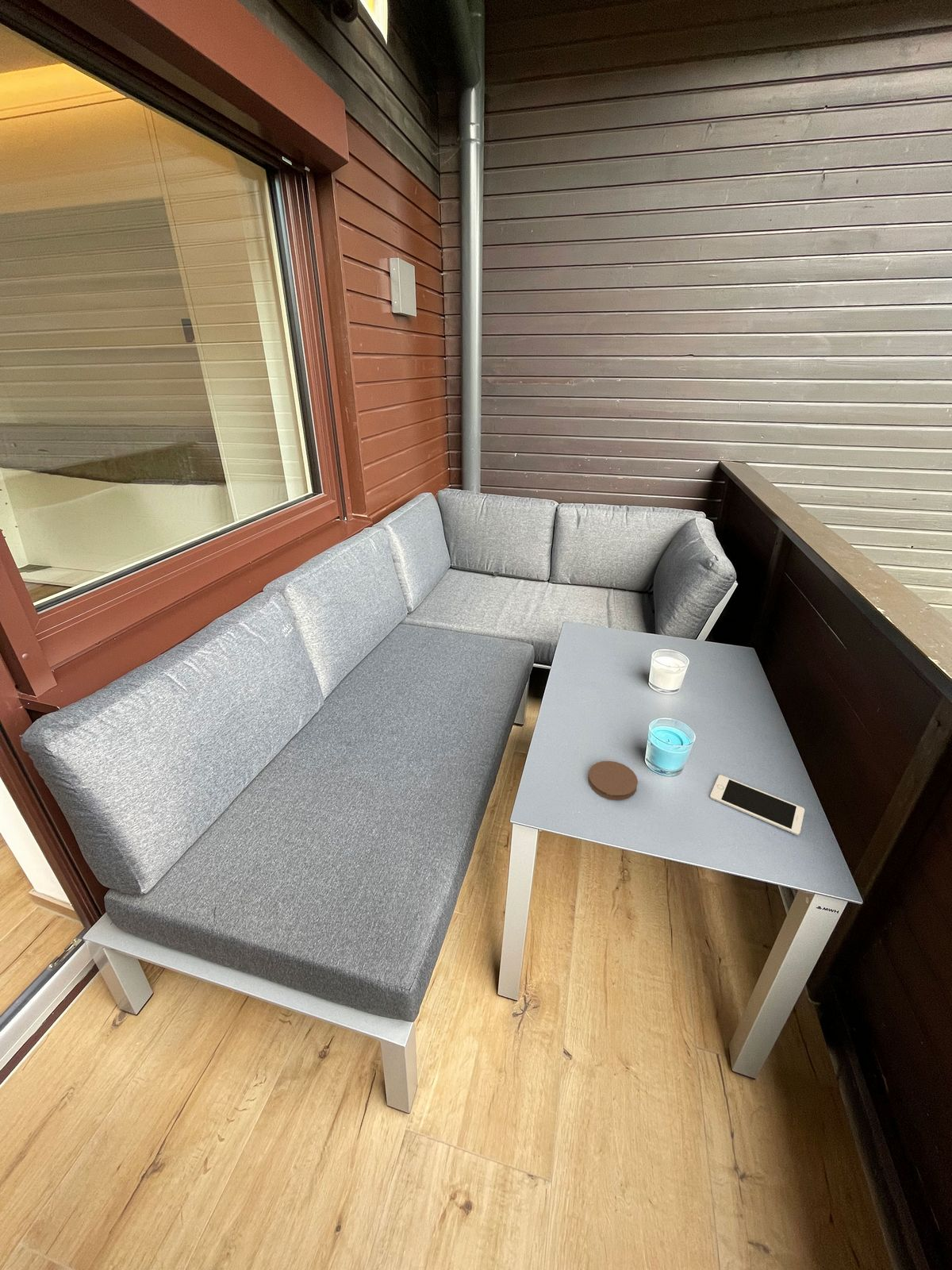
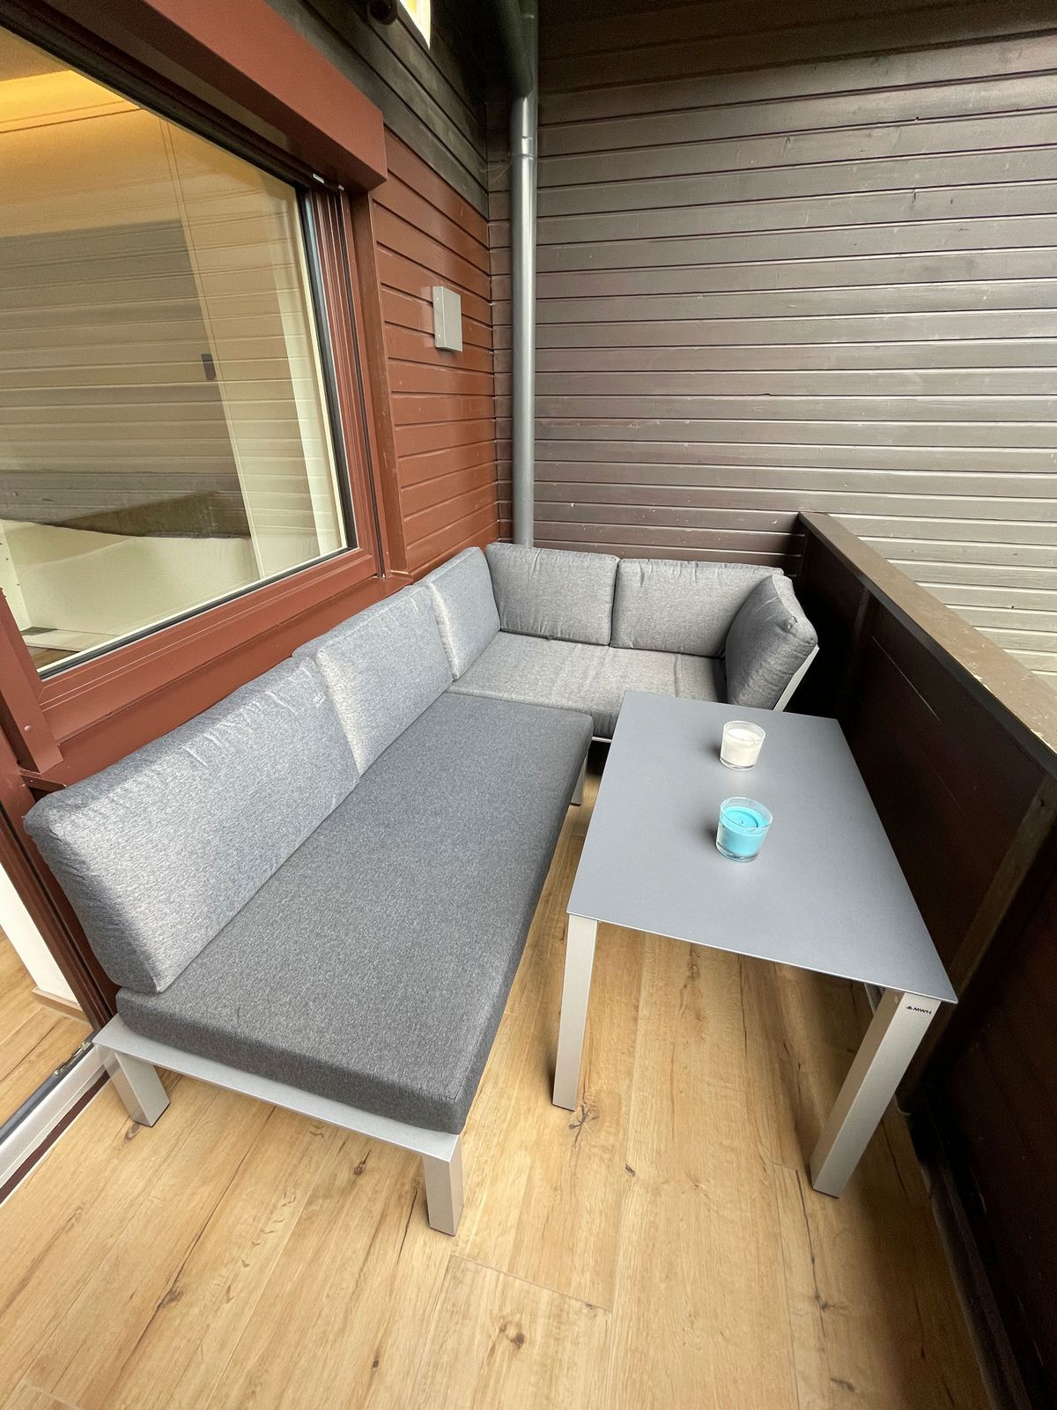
- coaster (612, 779)
- cell phone (756, 802)
